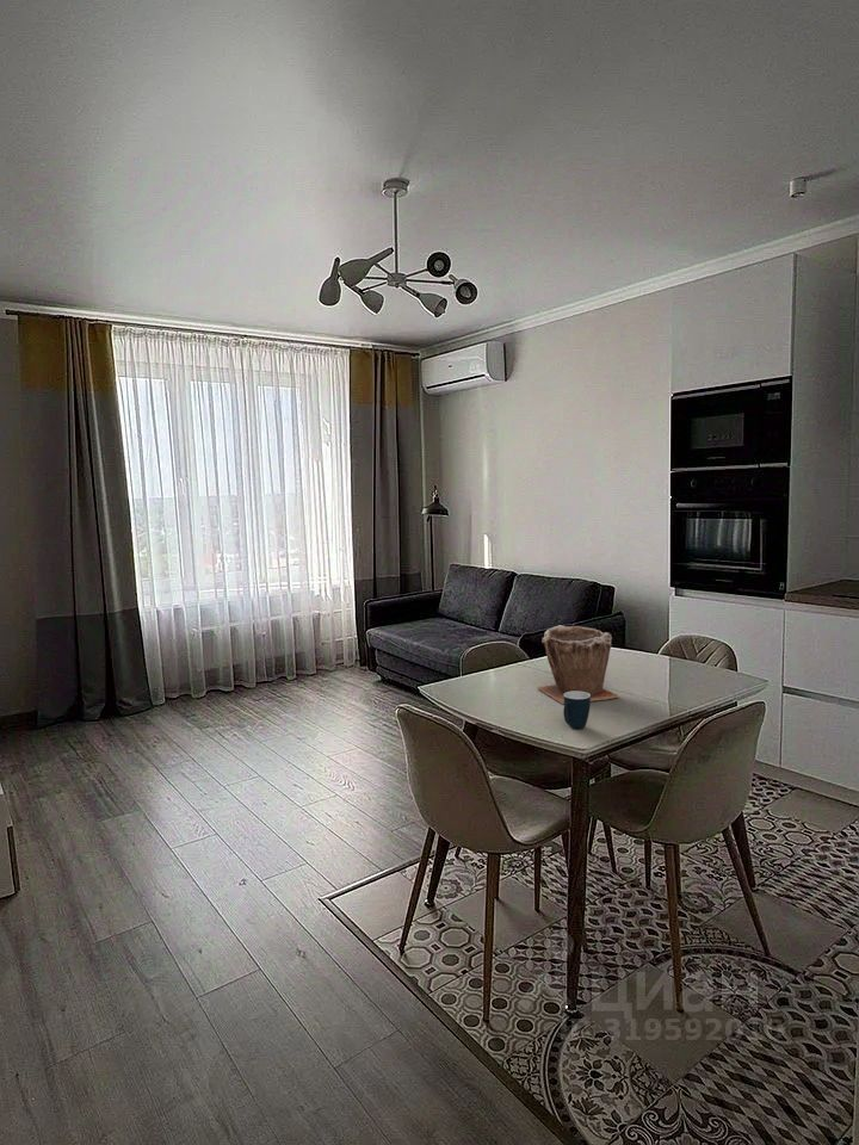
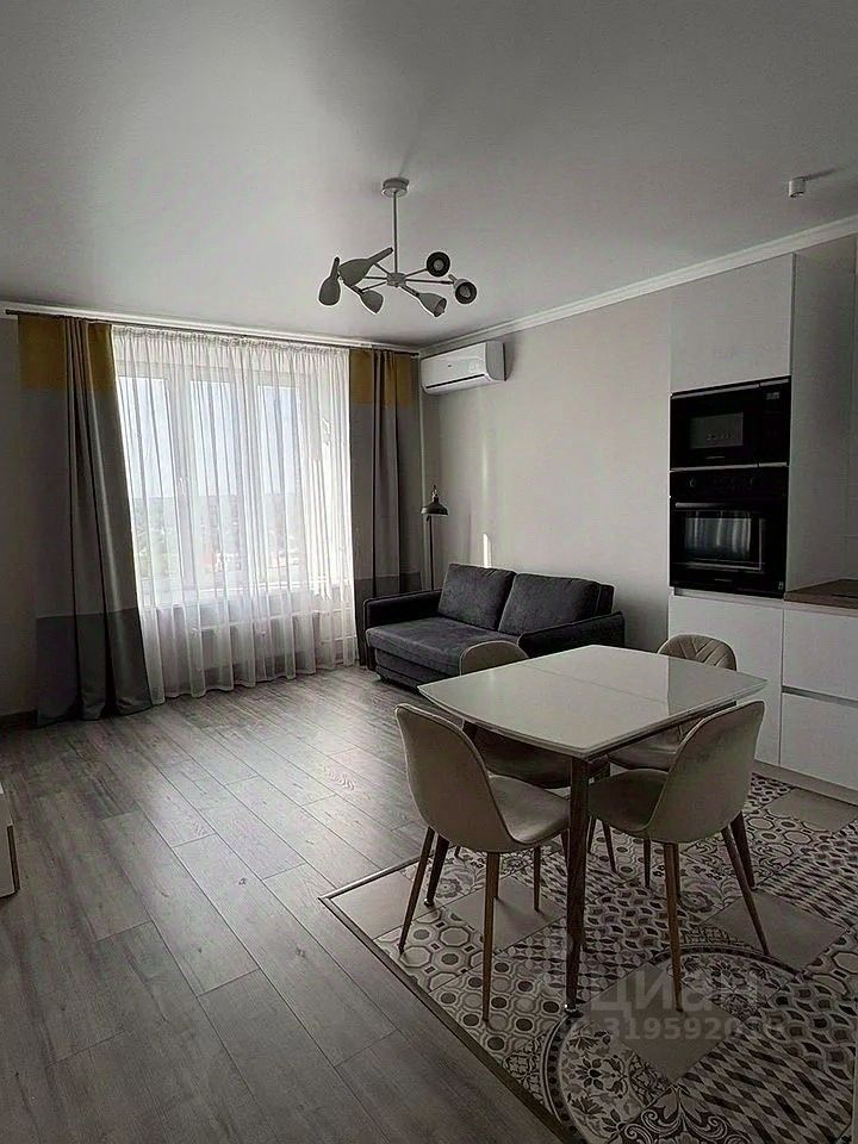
- plant pot (576, 662)
- mug (574, 711)
